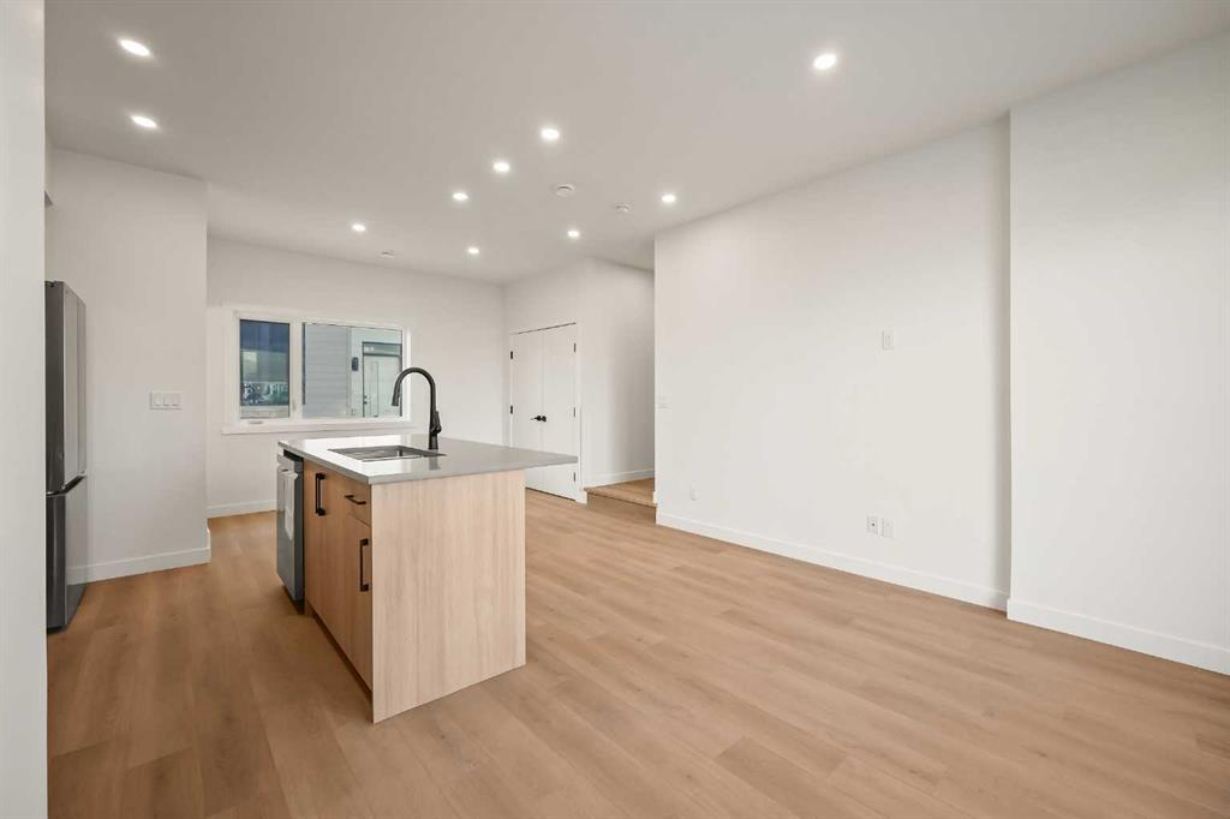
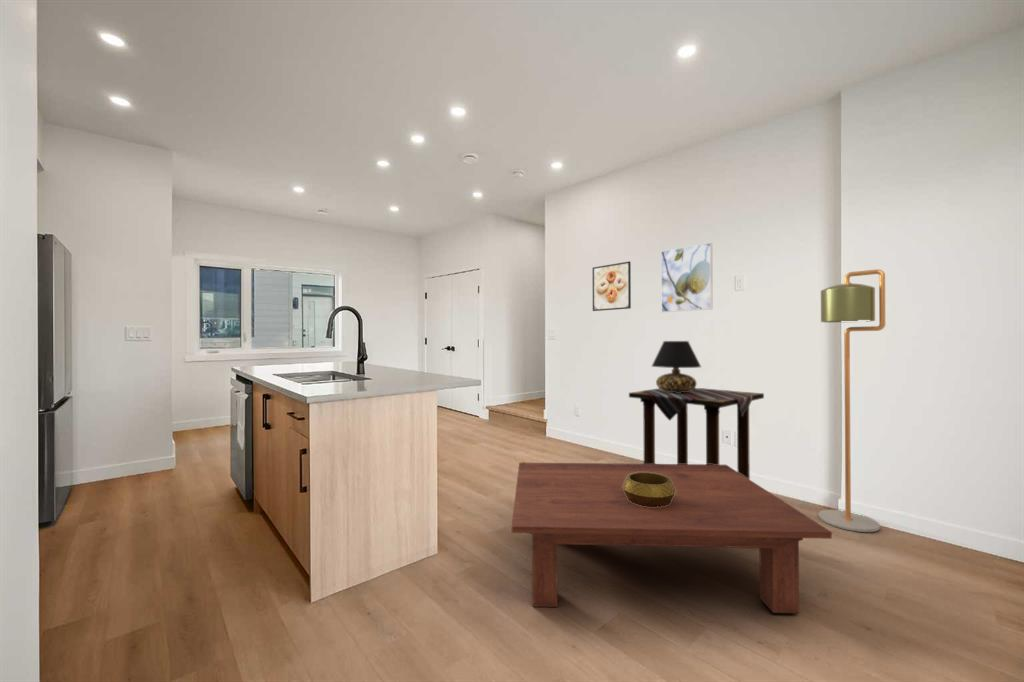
+ coffee table (640, 525)
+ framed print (685, 279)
+ table lamp (675, 366)
+ floor lamp (849, 397)
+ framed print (610, 287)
+ side table (687, 441)
+ decorative bowl (648, 488)
